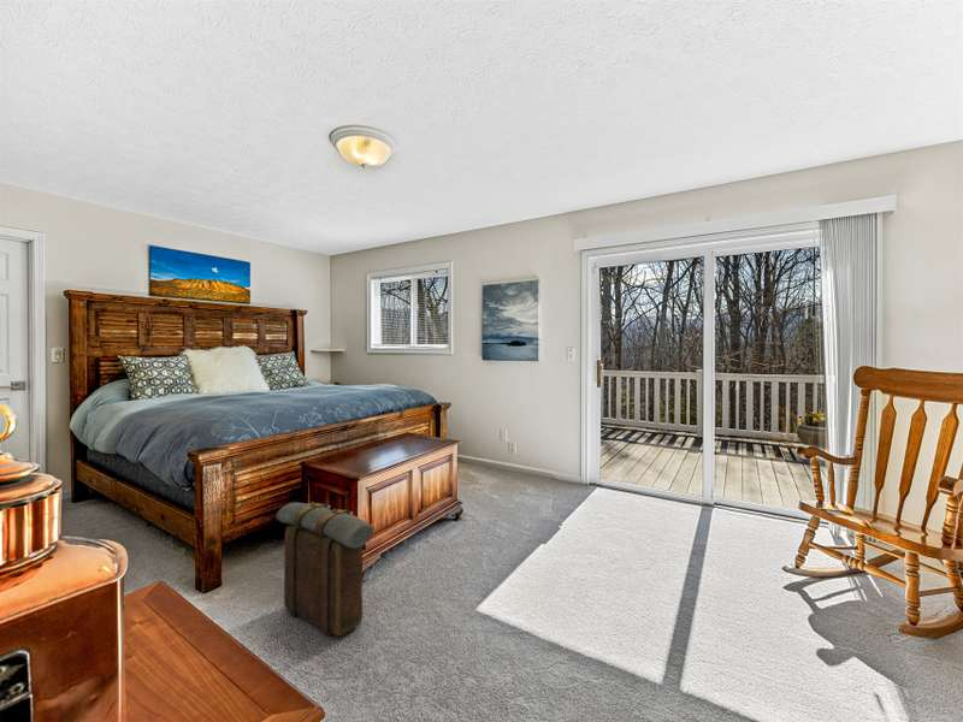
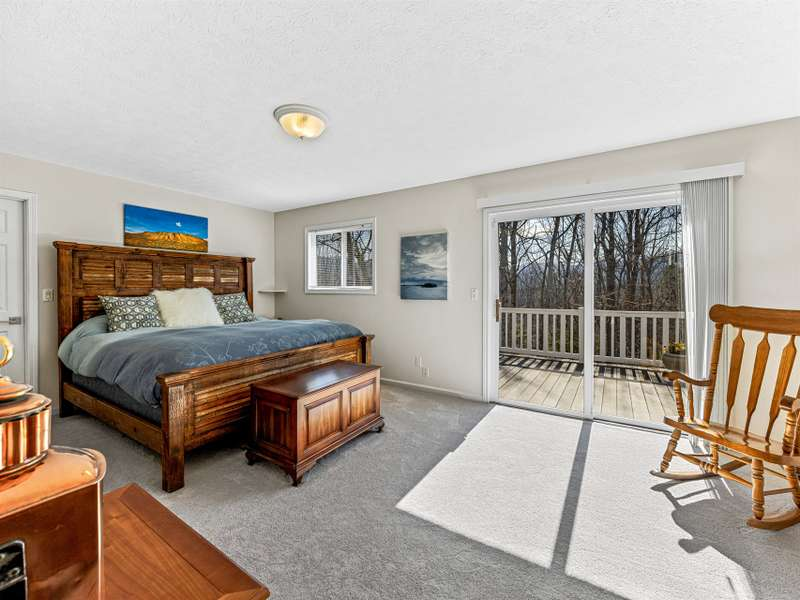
- backpack (324, 560)
